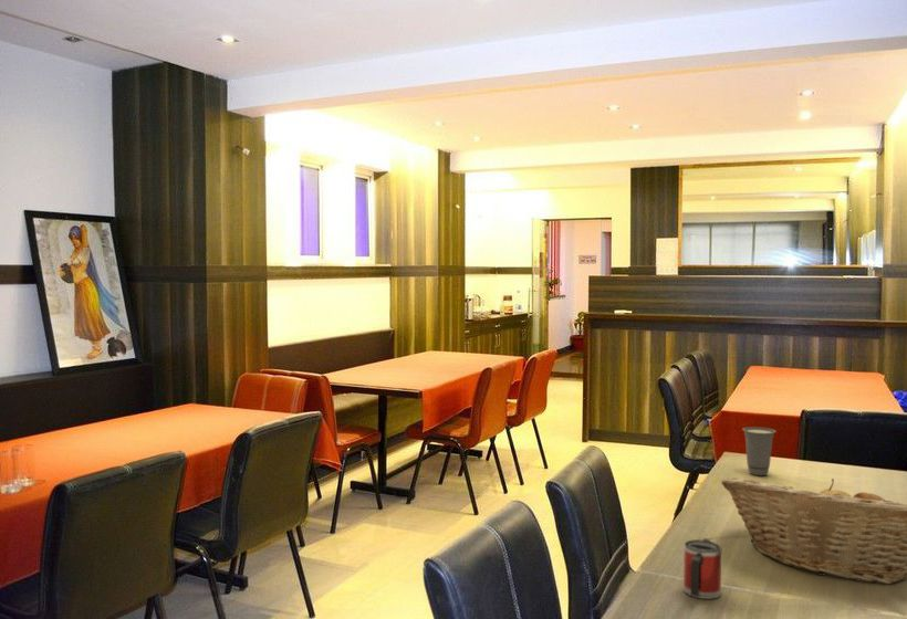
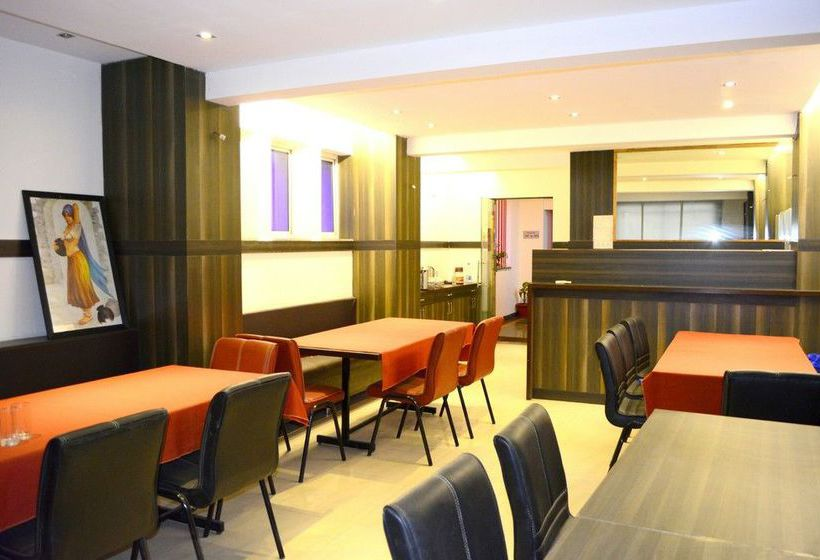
- mug (700, 570)
- fruit basket (828, 516)
- cup (758, 451)
